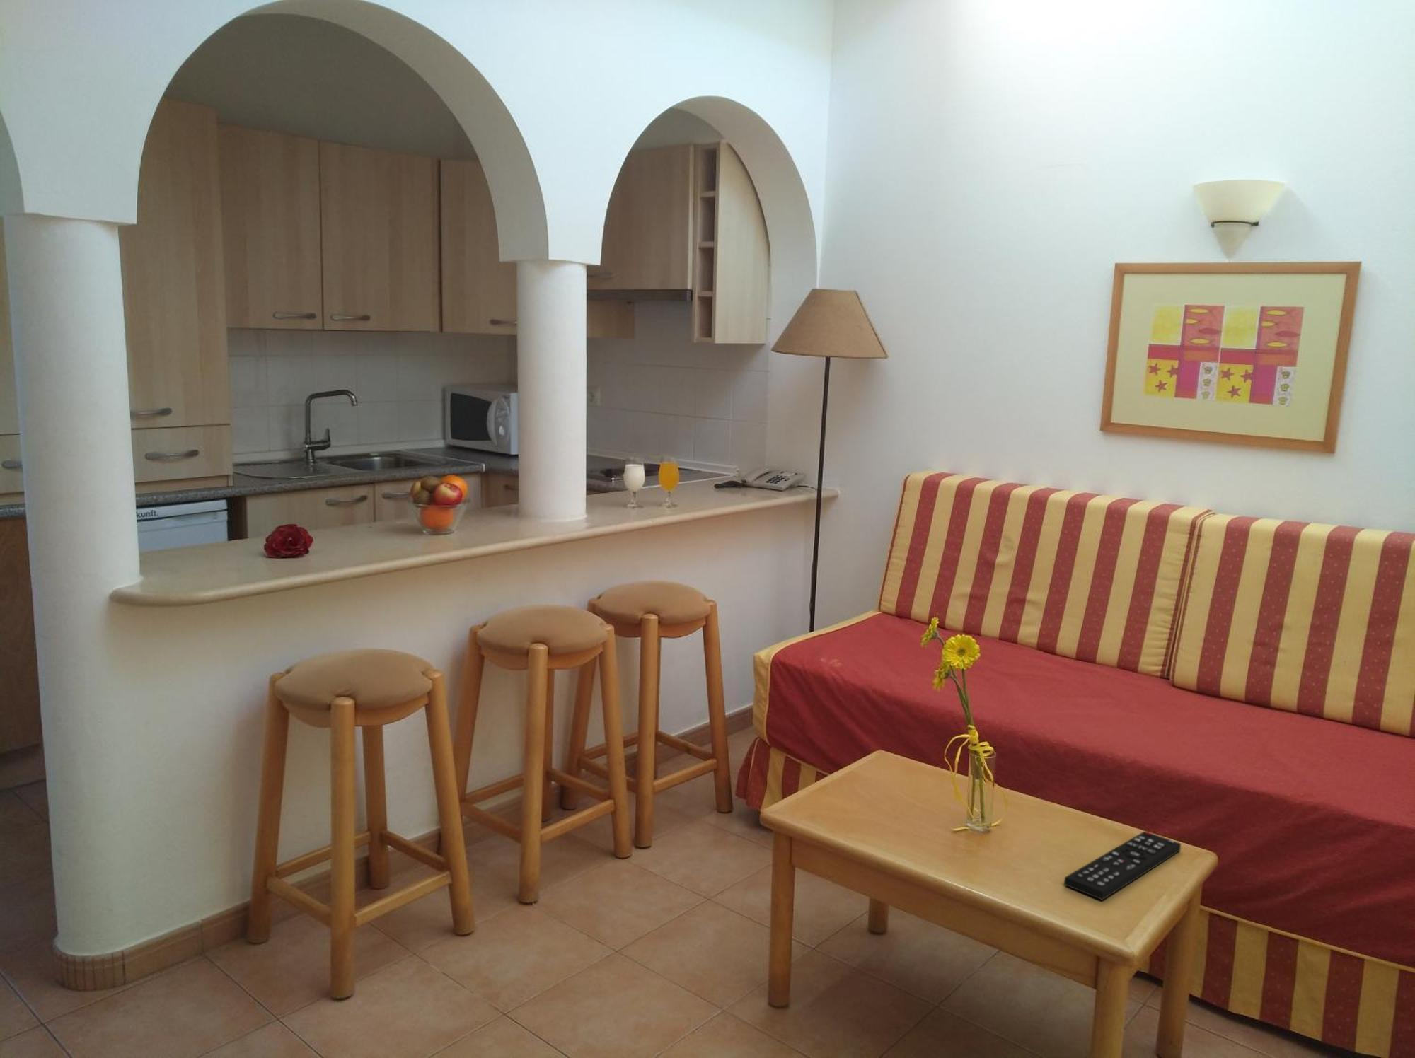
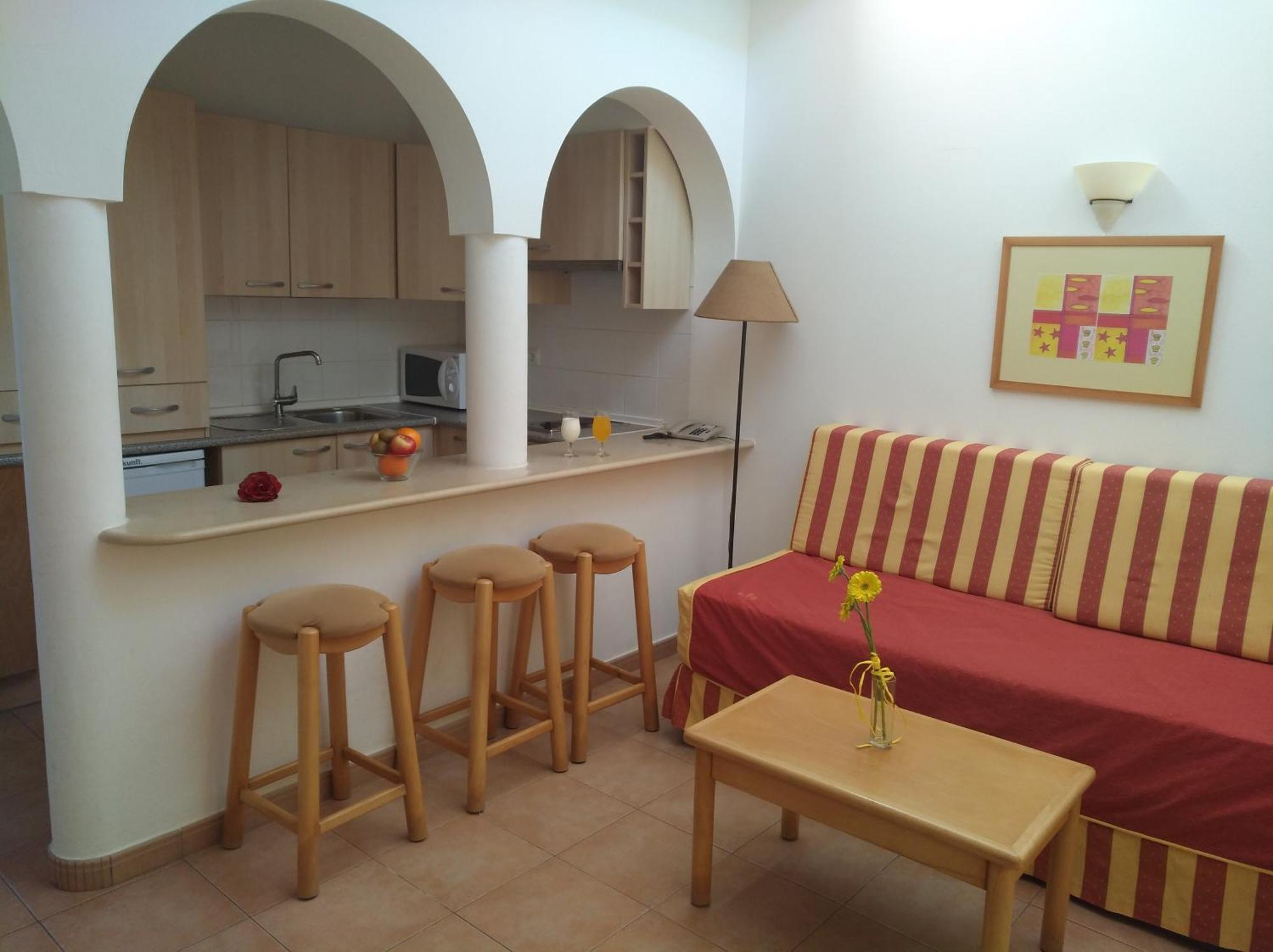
- remote control (1125, 862)
